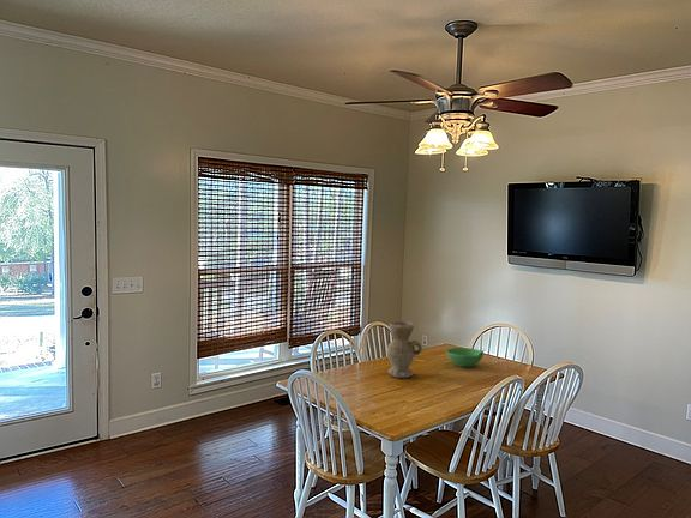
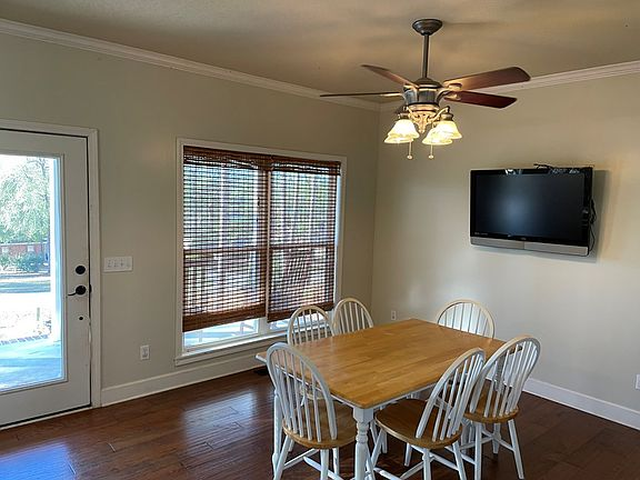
- bowl (464, 356)
- vase (404, 349)
